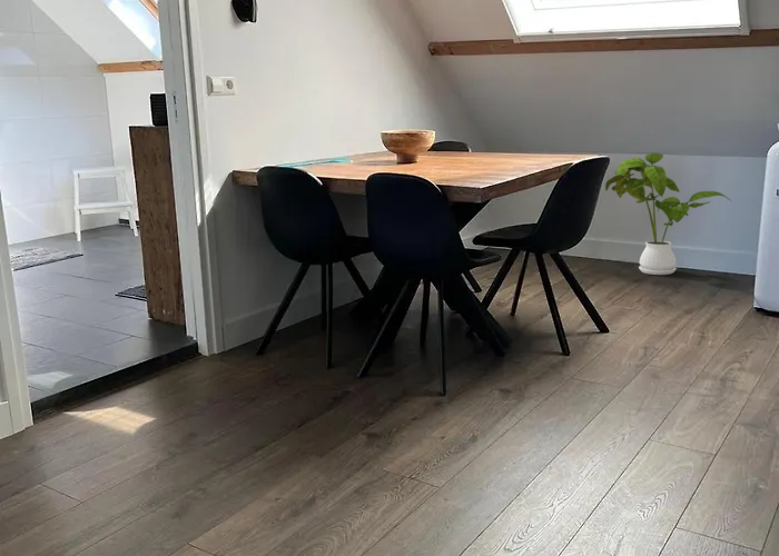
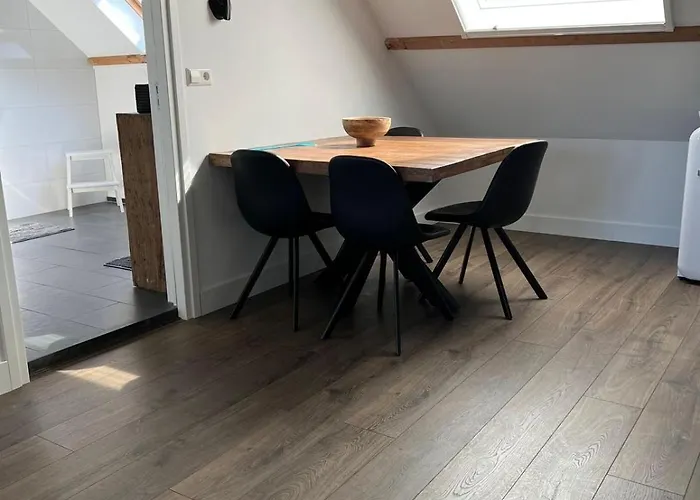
- house plant (654, 215)
